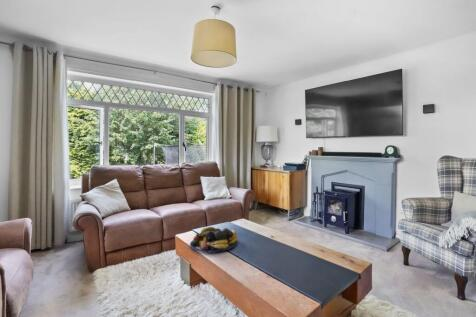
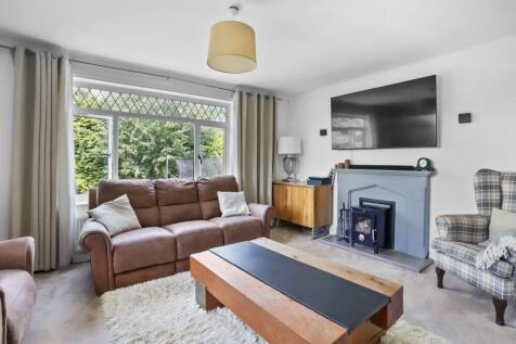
- fruit bowl (213, 235)
